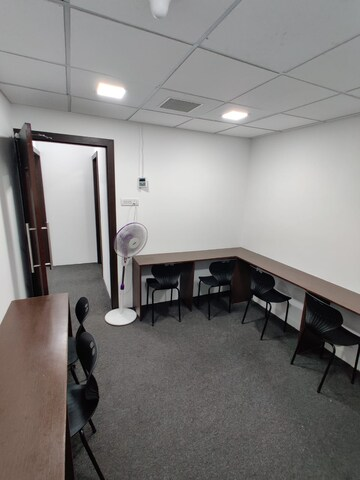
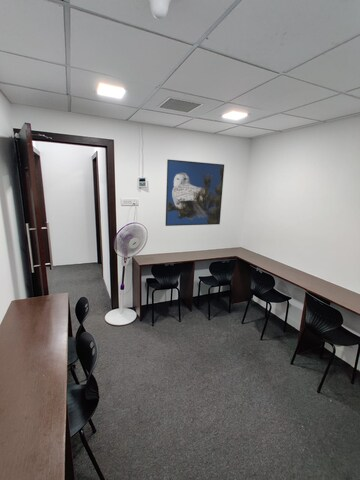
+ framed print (195, 194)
